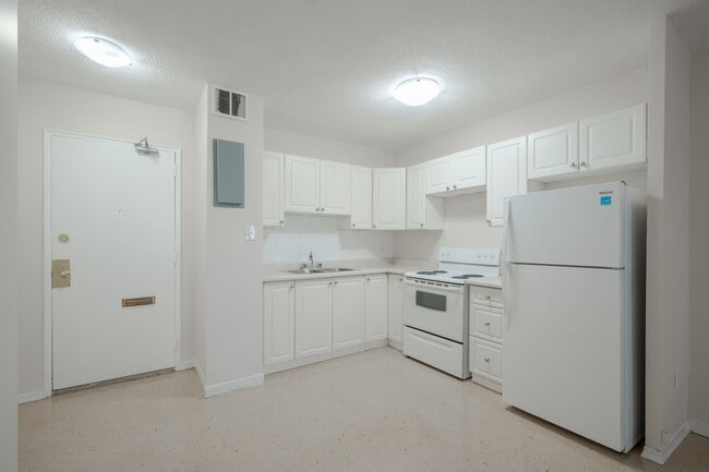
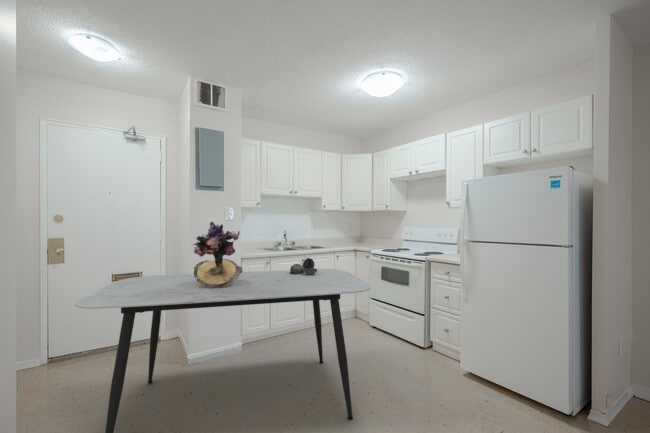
+ bouquet (216, 253)
+ decorative bowl (303, 266)
+ dining table (236, 305)
